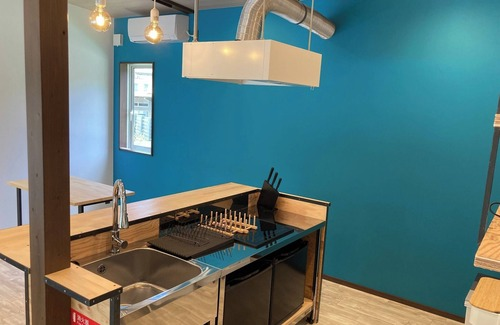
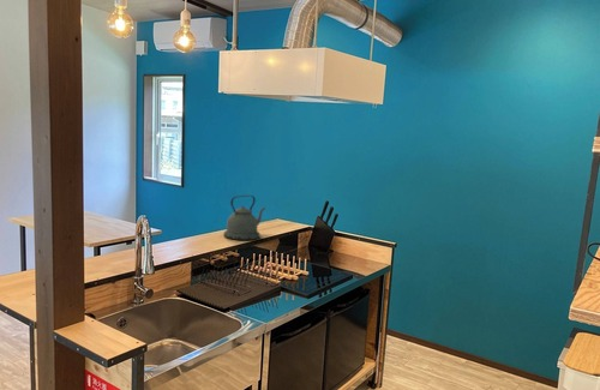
+ kettle (244, 215)
